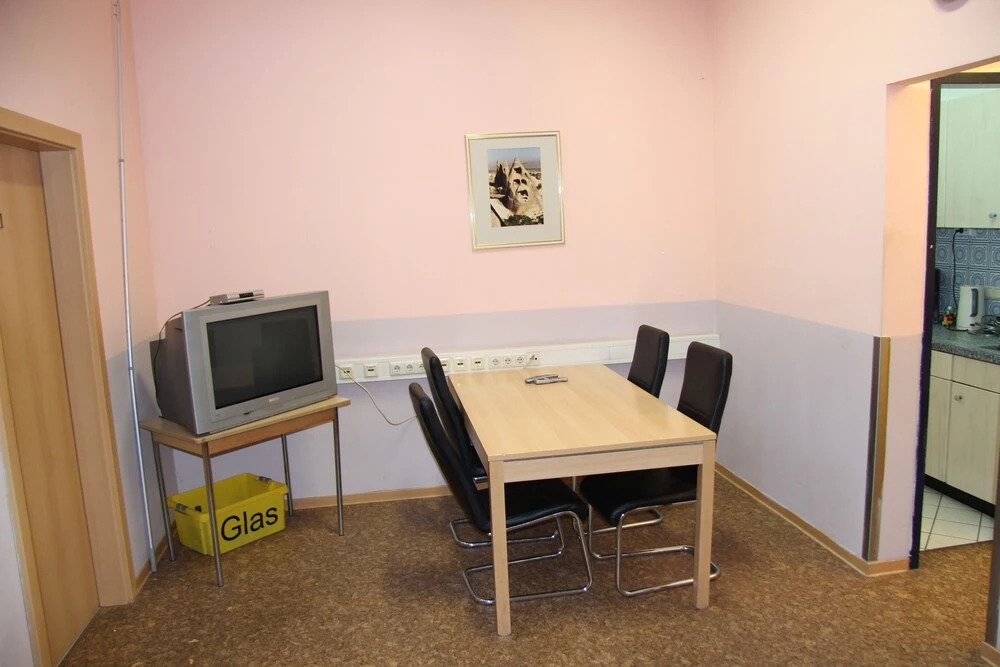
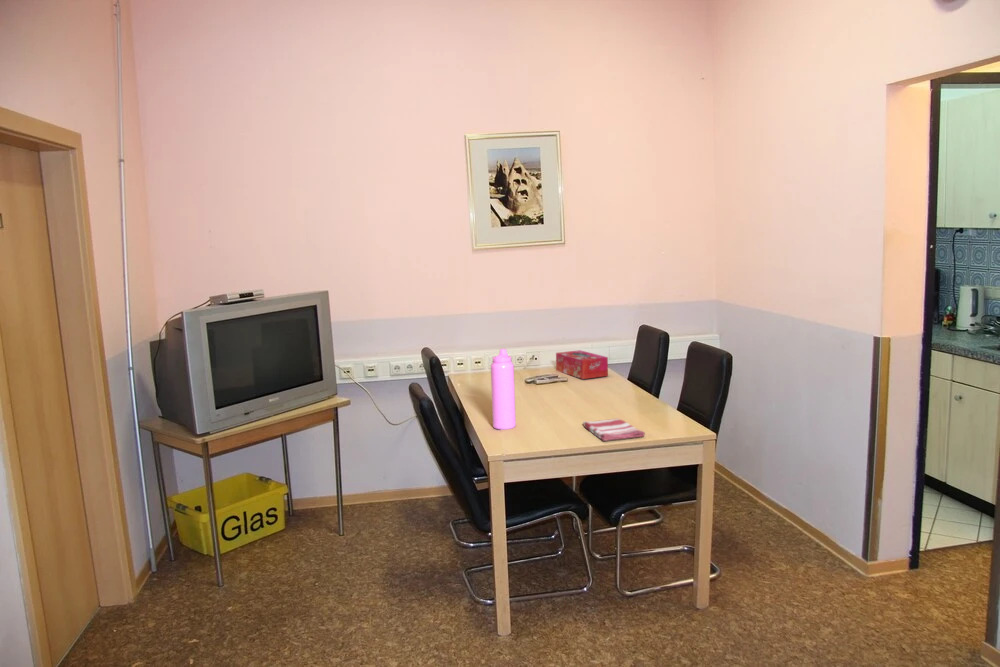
+ dish towel (612, 428)
+ water bottle (503, 388)
+ tissue box (581, 364)
